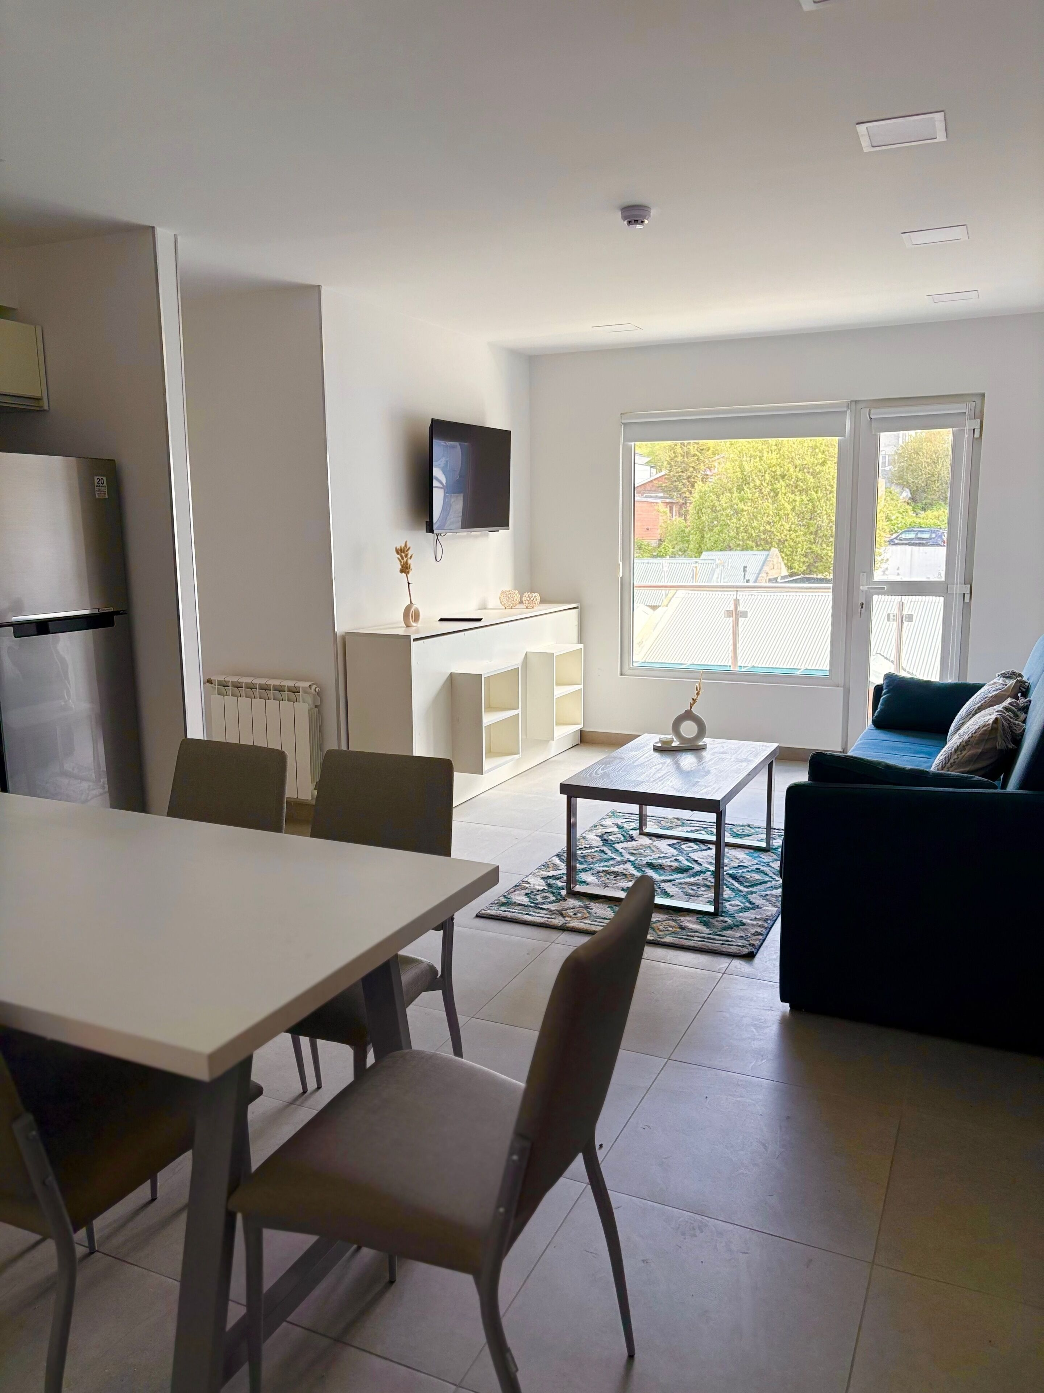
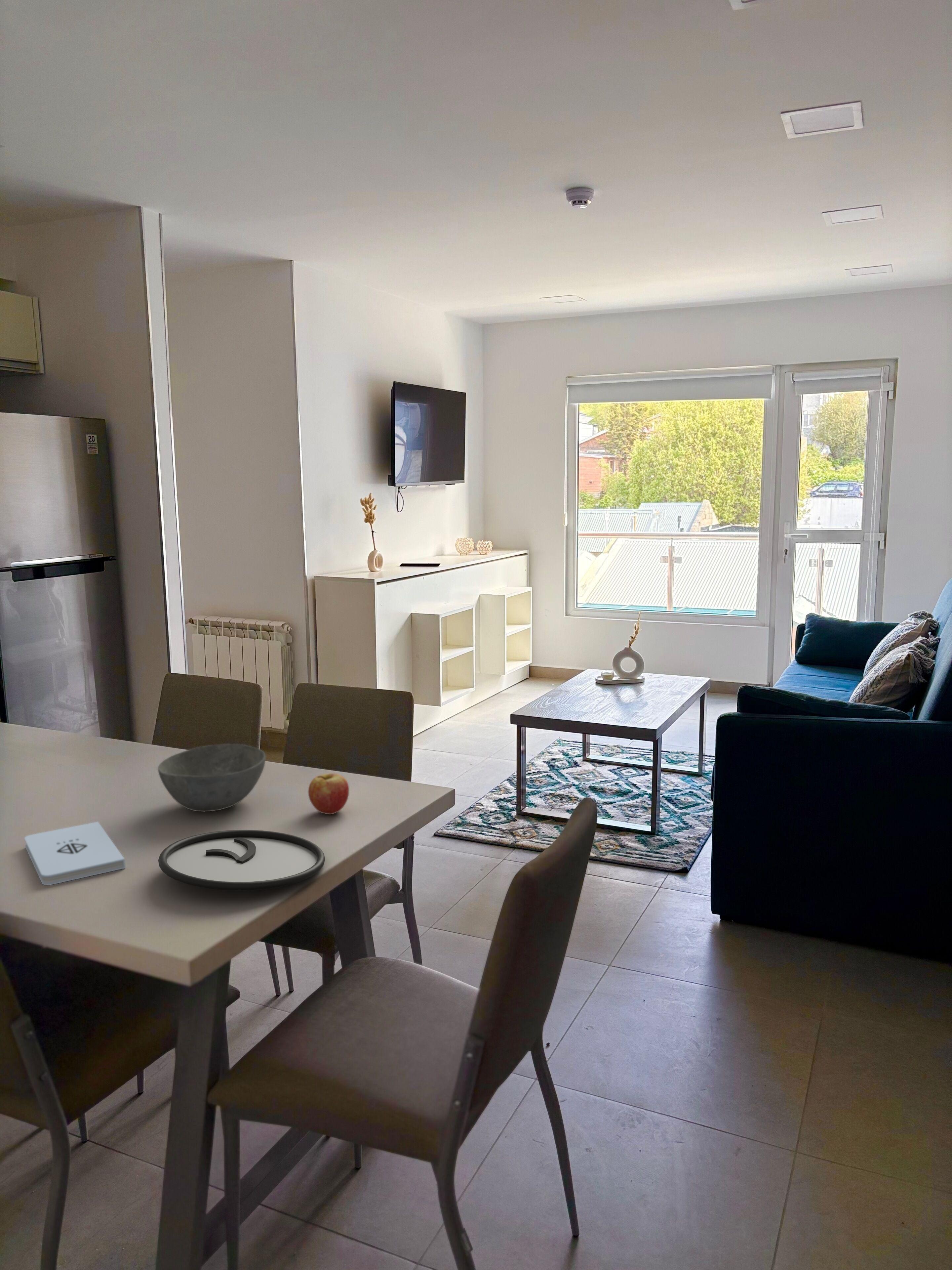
+ plate (243, 858)
+ notepad (73, 852)
+ bowl (214, 782)
+ fruit (329, 792)
